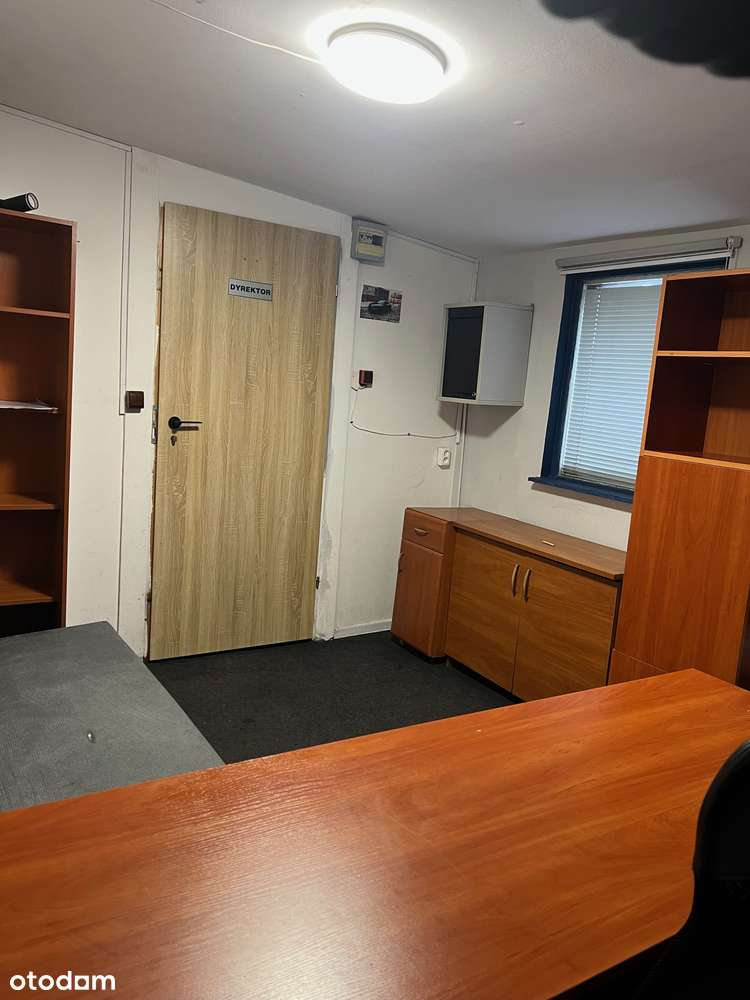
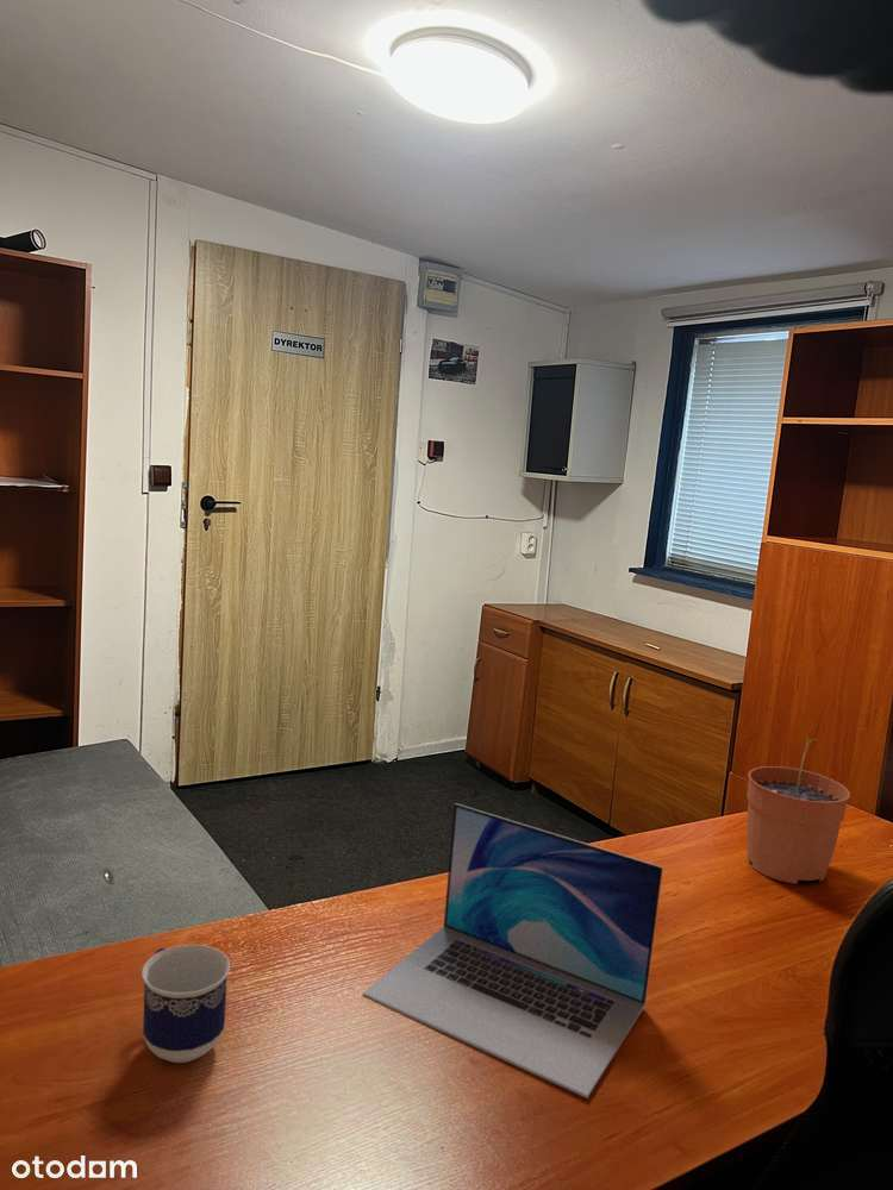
+ plant pot (794, 803)
+ laptop (512, 931)
+ cup (179, 1001)
